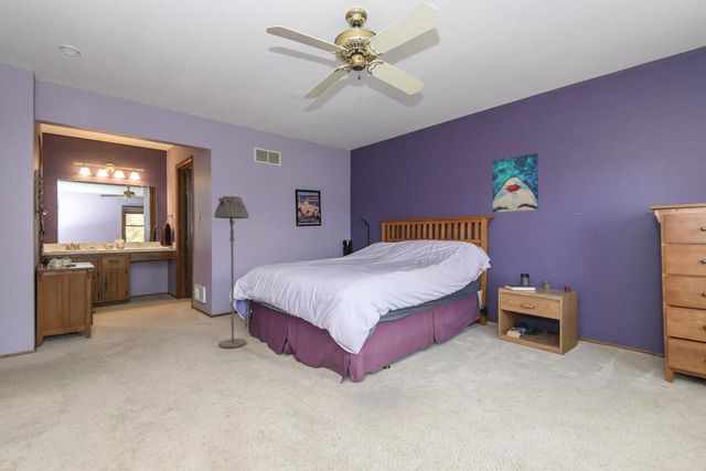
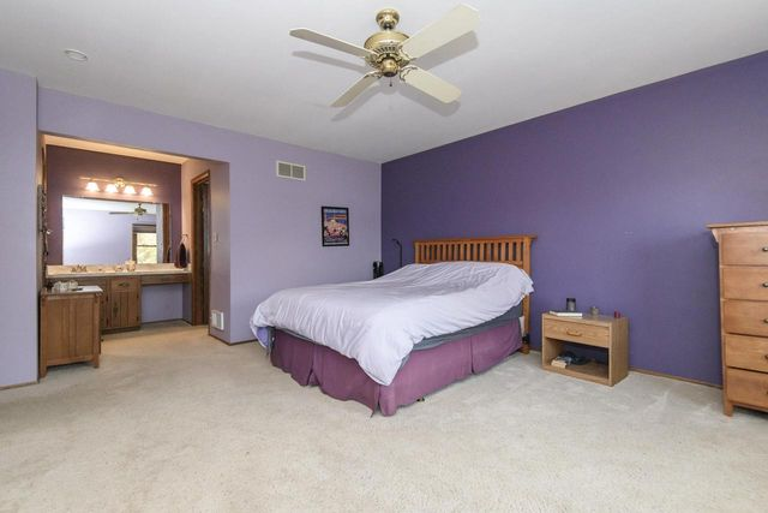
- floor lamp (232, 270)
- wall art (514, 184)
